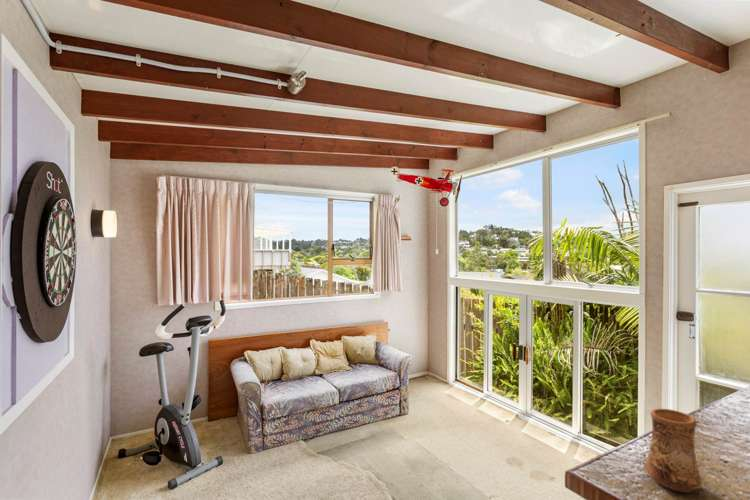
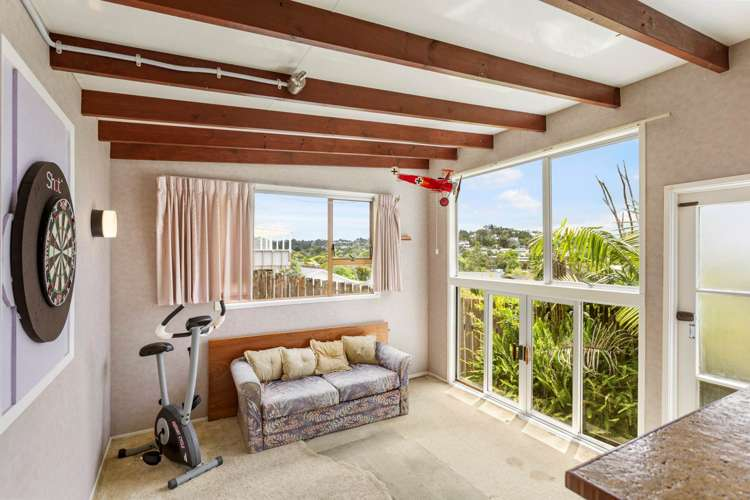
- cup (672, 448)
